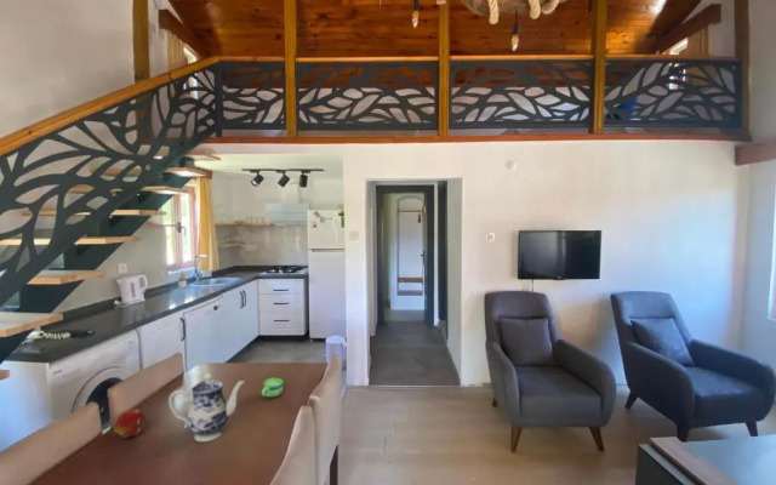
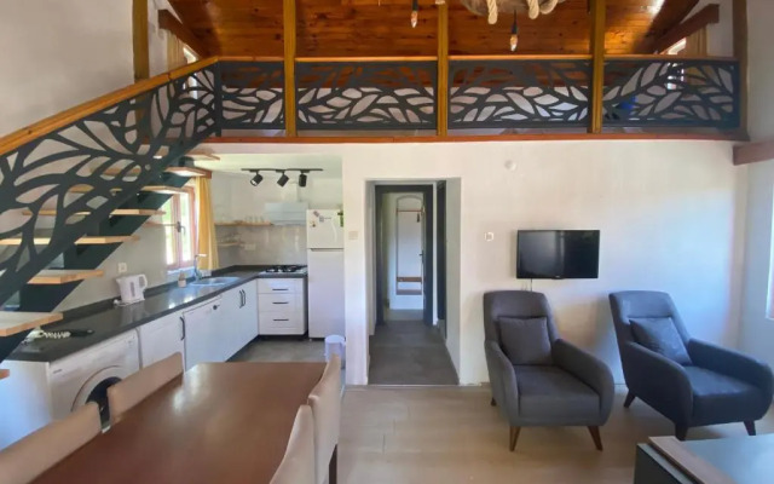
- cup (272, 389)
- fruit (129, 423)
- teapot (207, 404)
